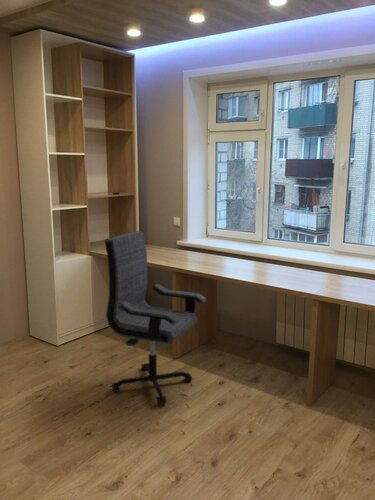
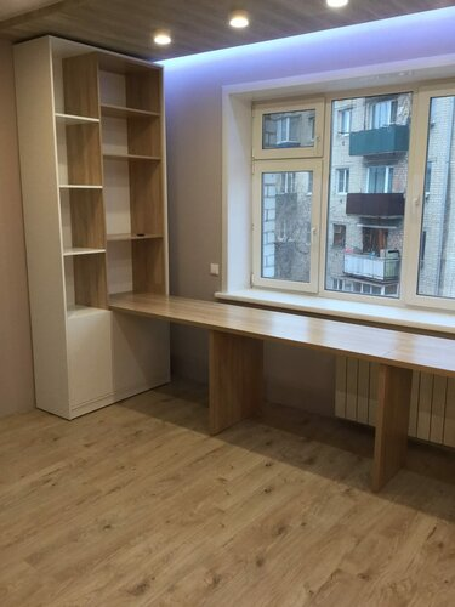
- office chair (155, 314)
